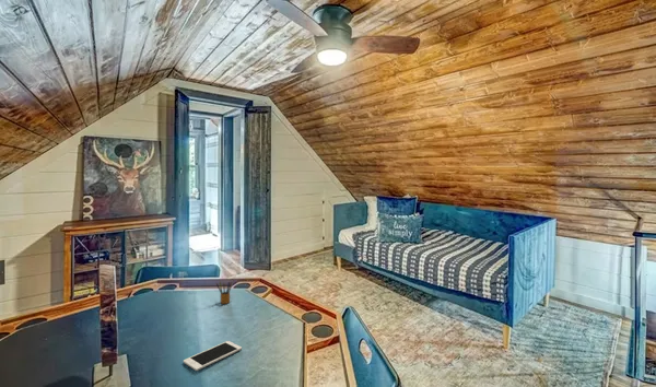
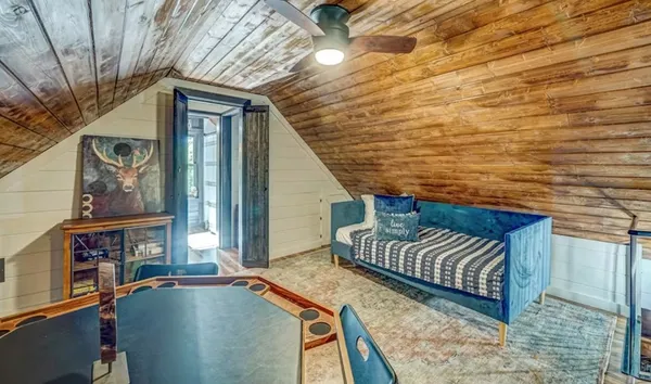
- pencil box (224, 291)
- cell phone (213, 354)
